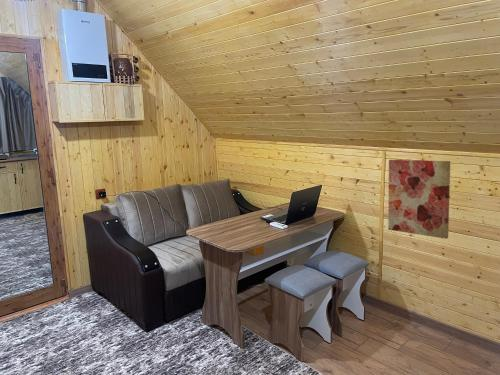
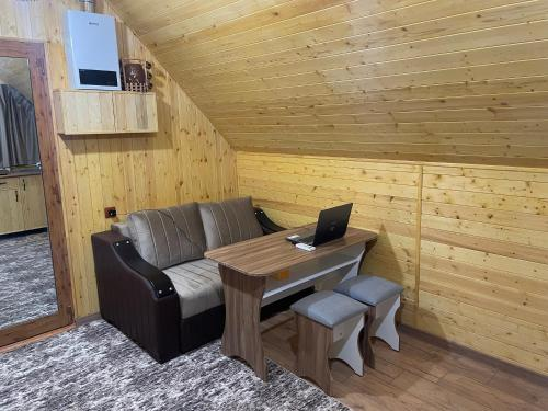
- wall art (417, 197)
